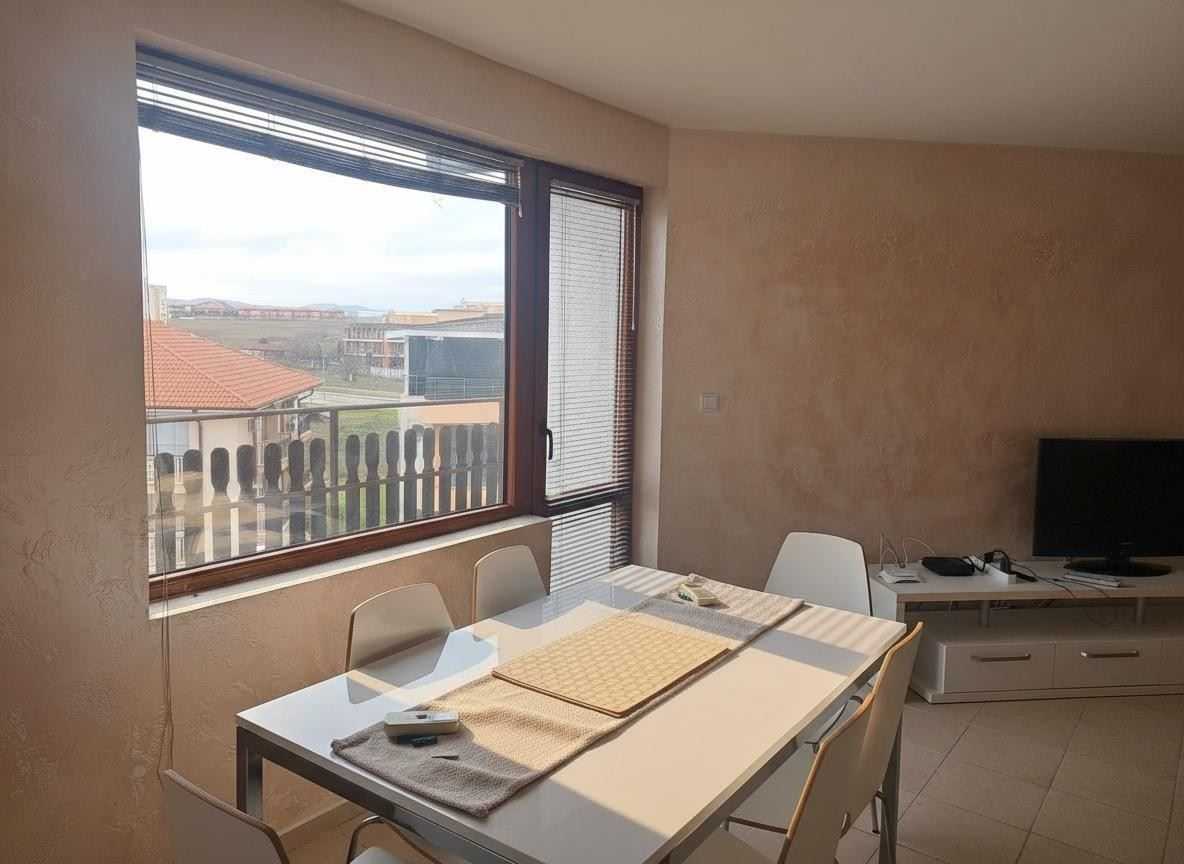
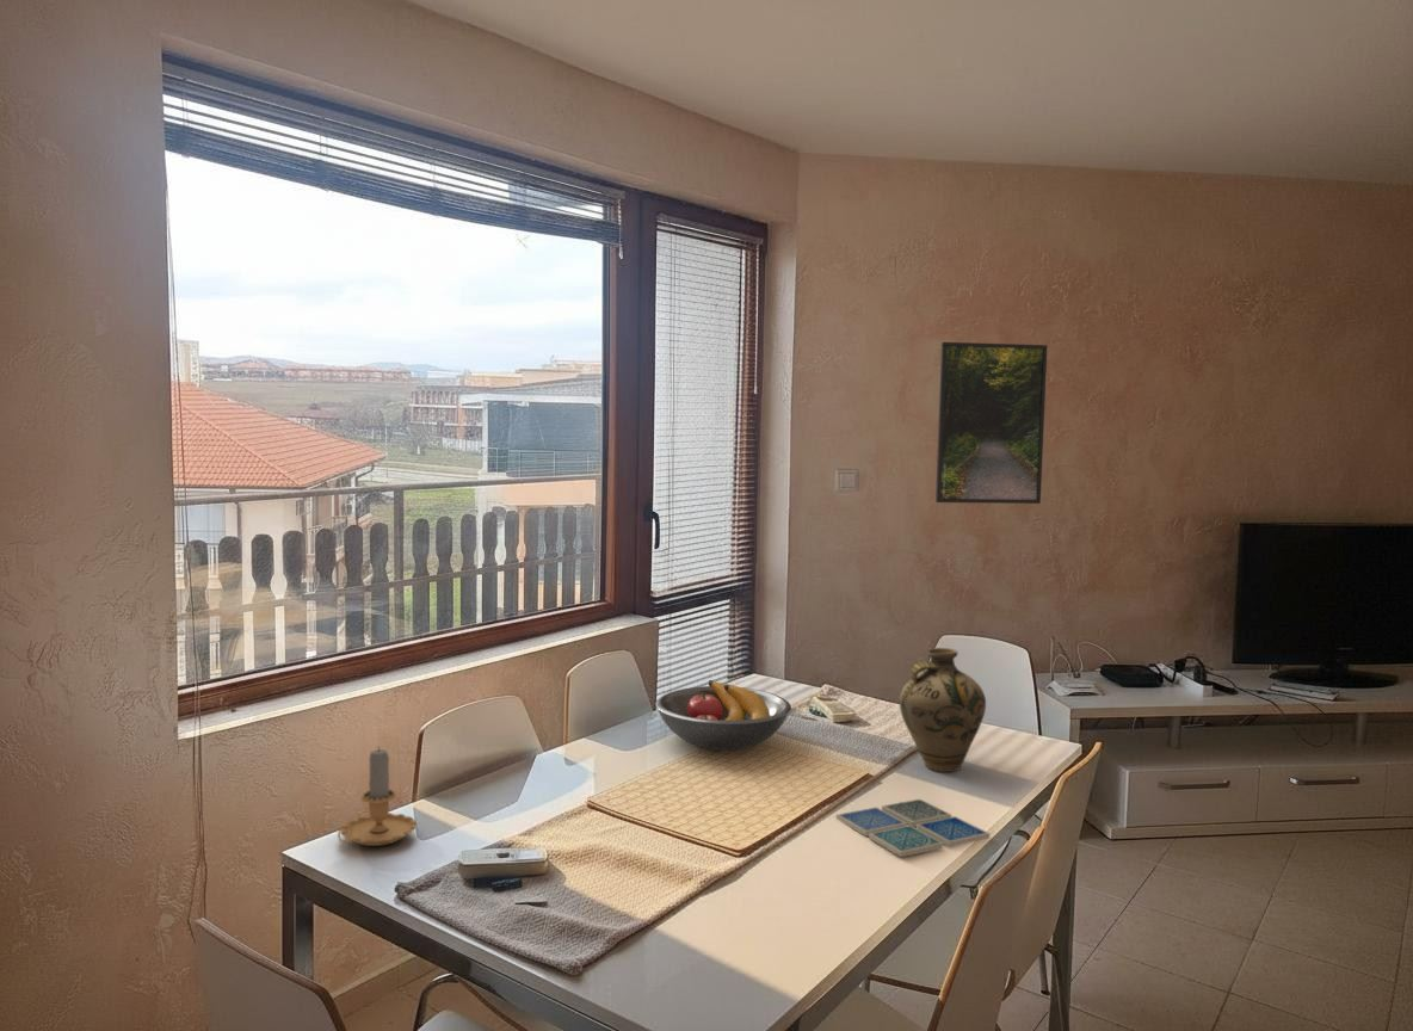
+ candle (372, 795)
+ drink coaster (911, 826)
+ fruit bowl (722, 716)
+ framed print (991, 424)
+ jug (942, 708)
